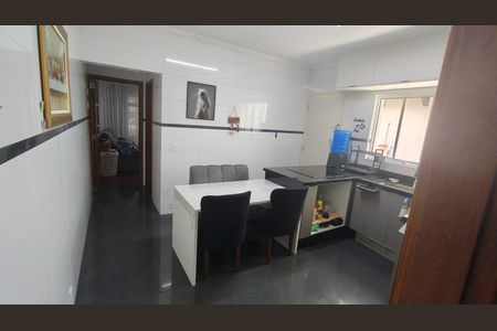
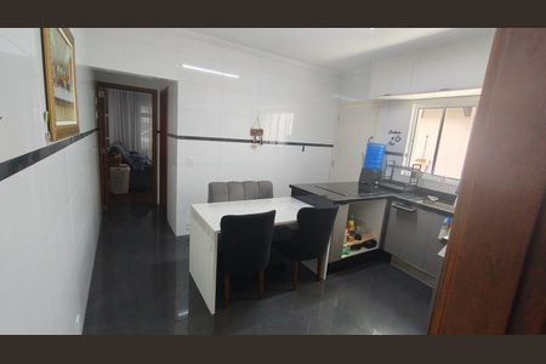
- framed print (201, 102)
